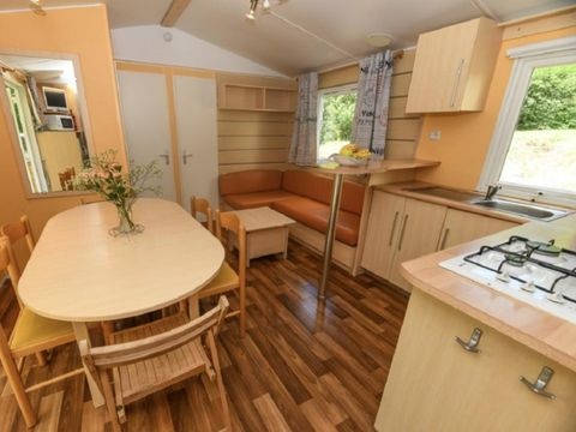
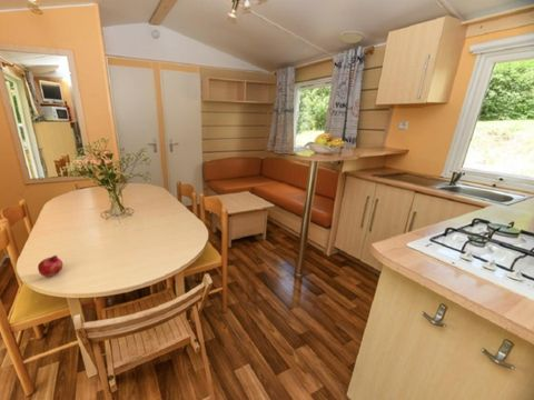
+ fruit (50, 264)
